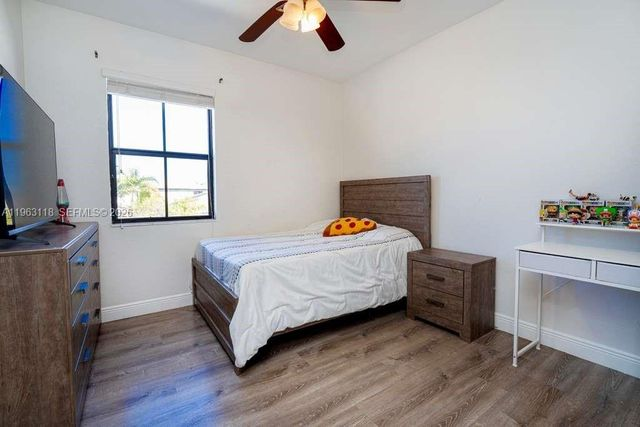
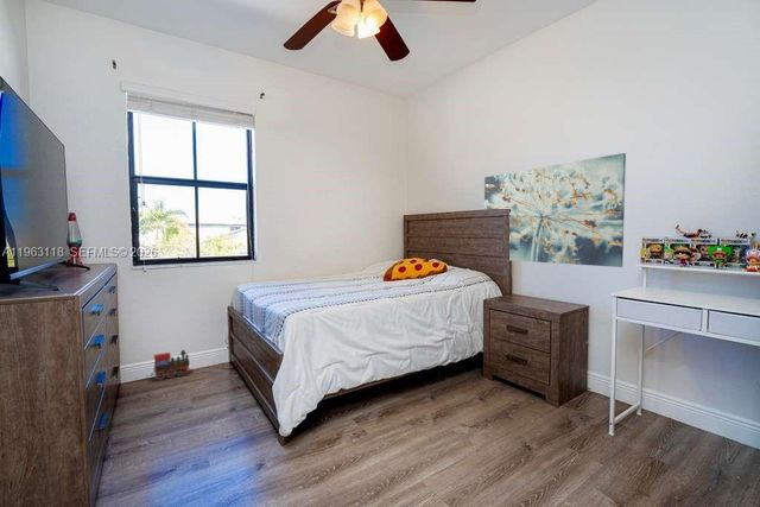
+ wall art (543, 215)
+ toy train (172, 363)
